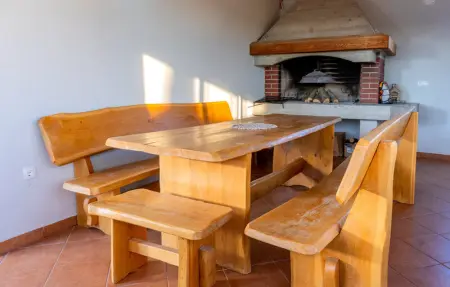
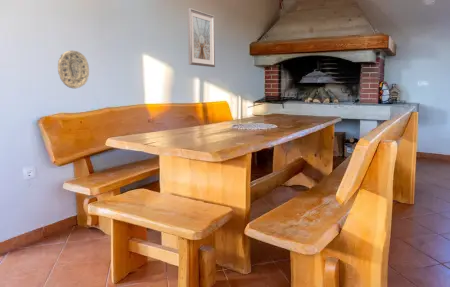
+ decorative plate (74, 69)
+ picture frame (202, 39)
